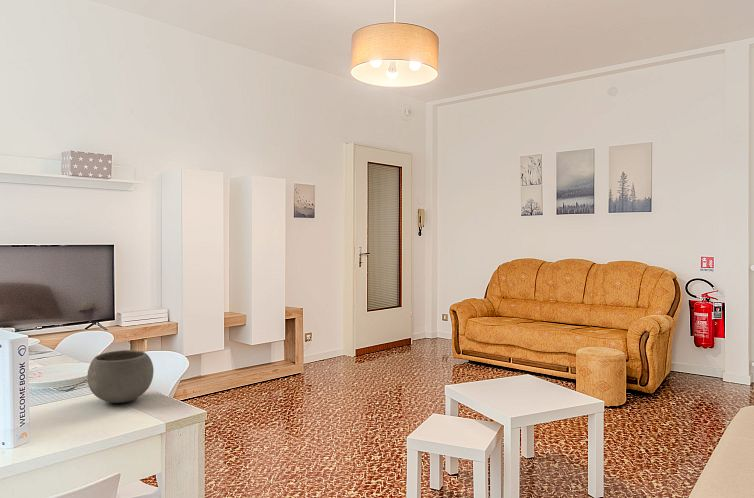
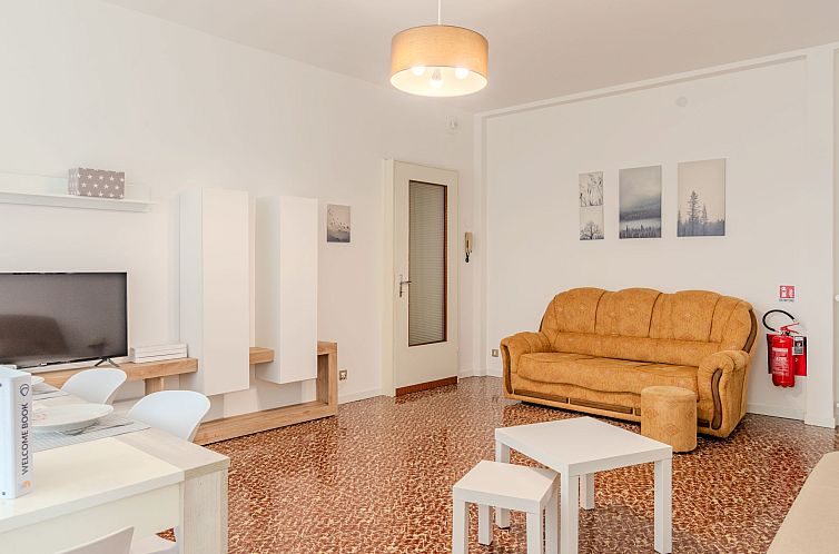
- bowl (121, 377)
